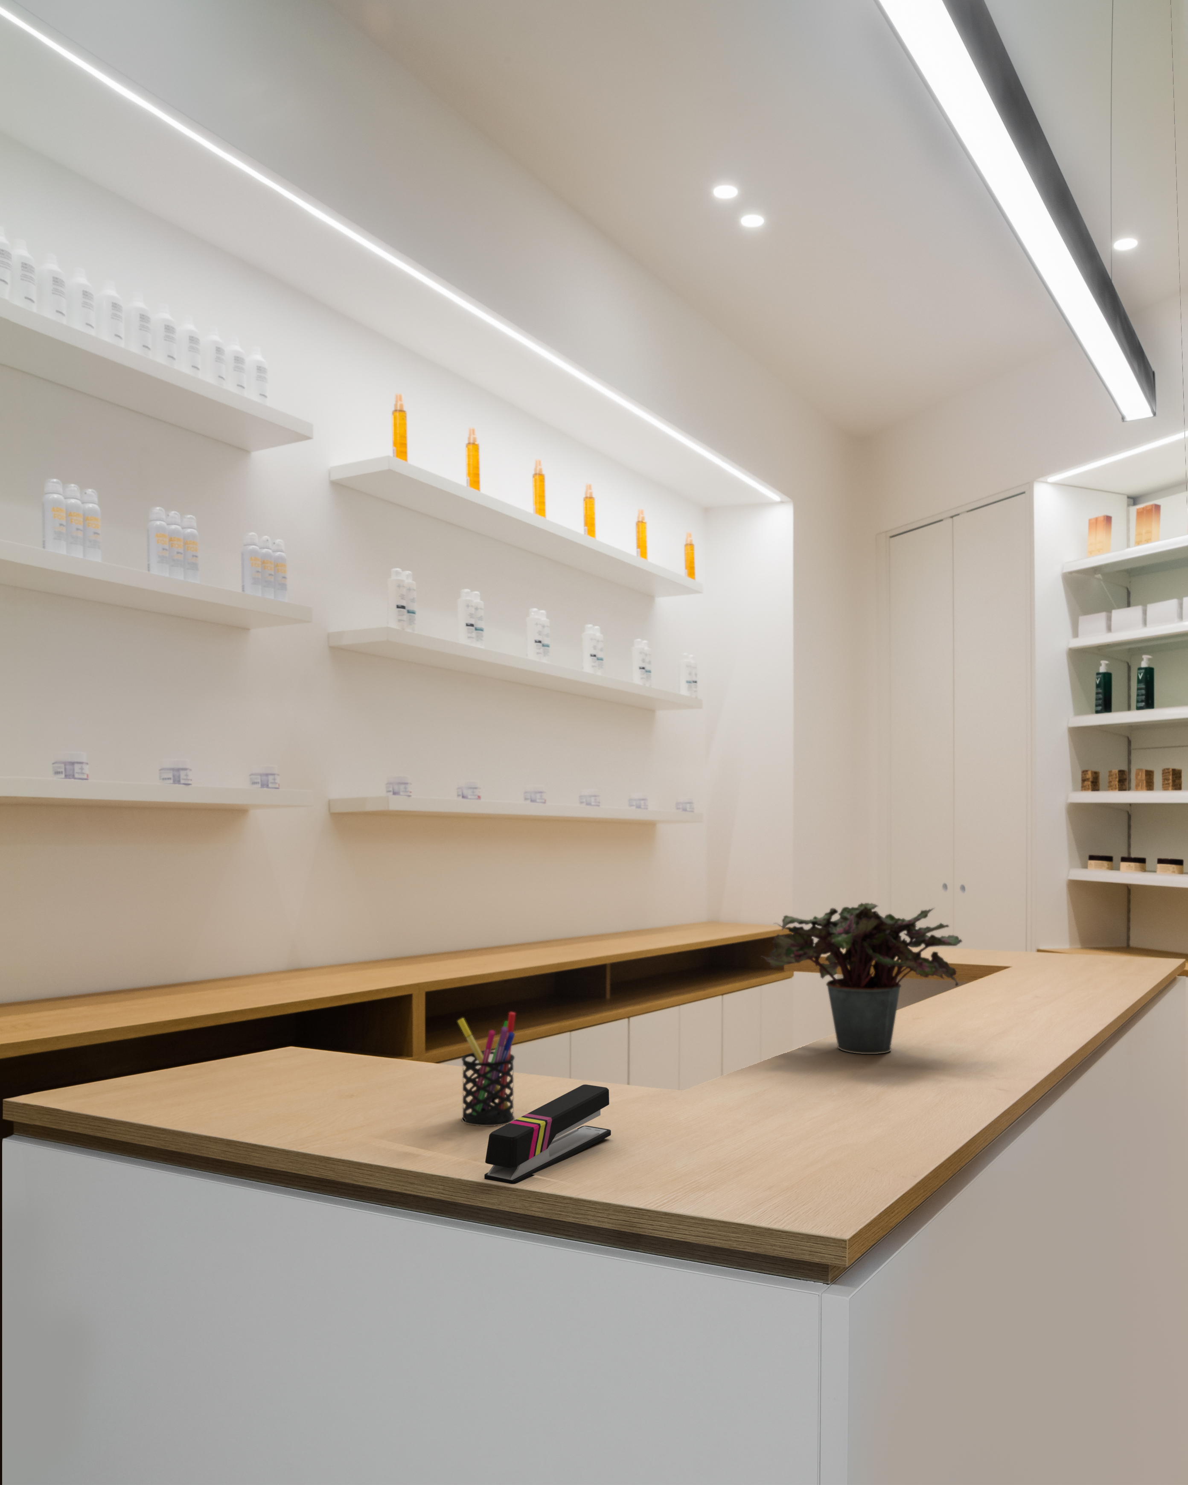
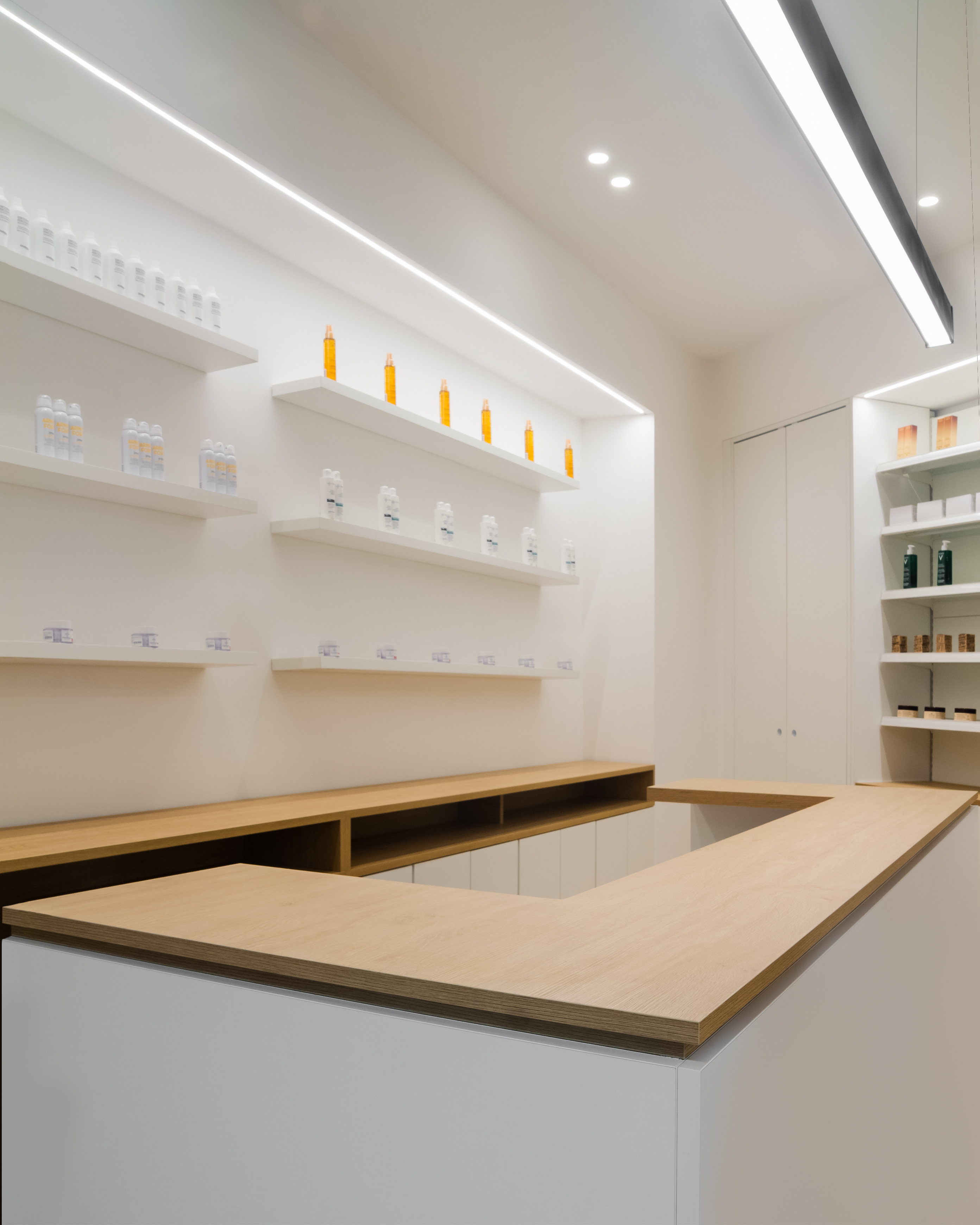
- pen holder (493, 1064)
- potted plant (861, 975)
- stapler (552, 1130)
